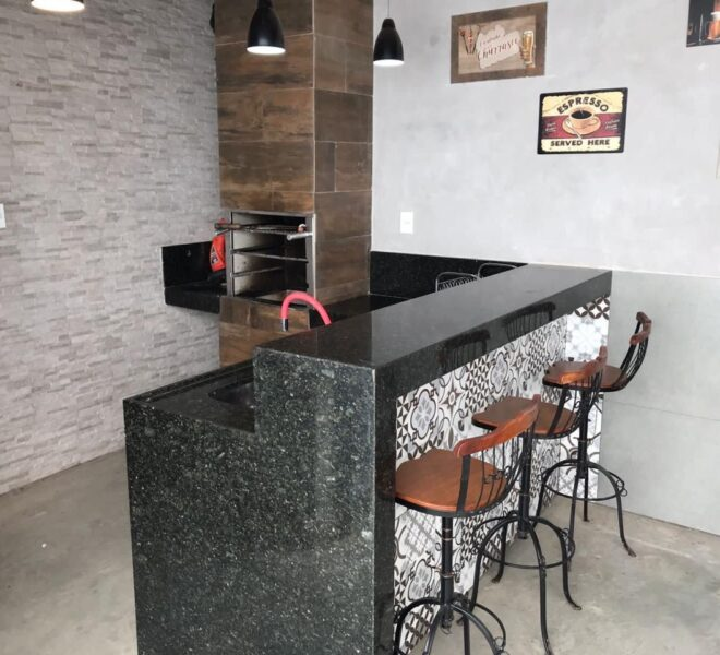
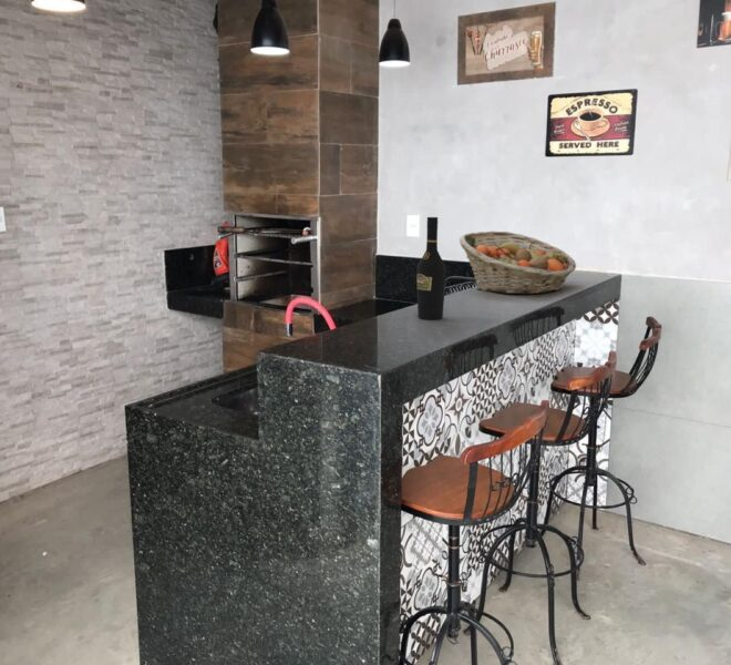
+ wine bottle (431, 268)
+ fruit basket (516, 260)
